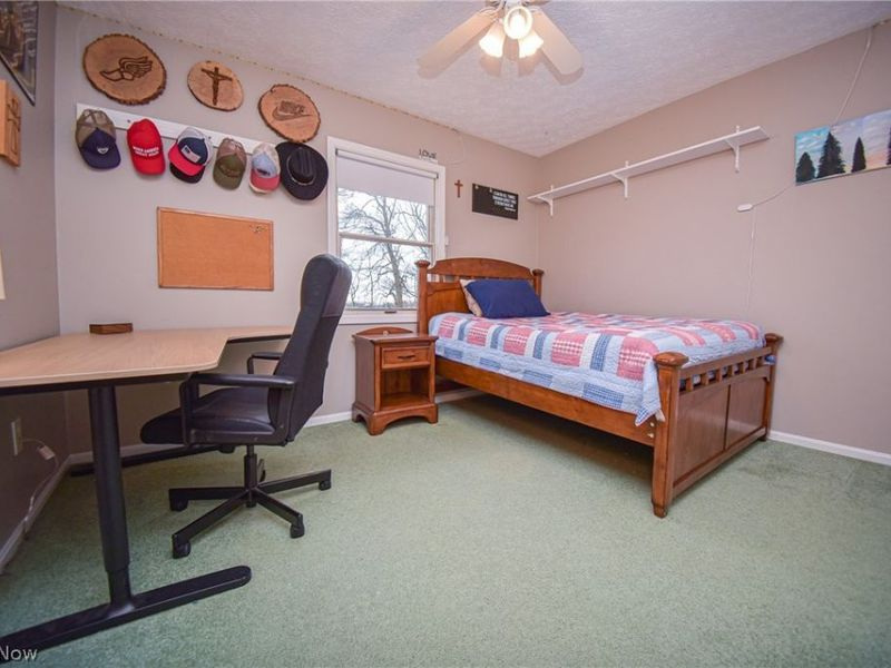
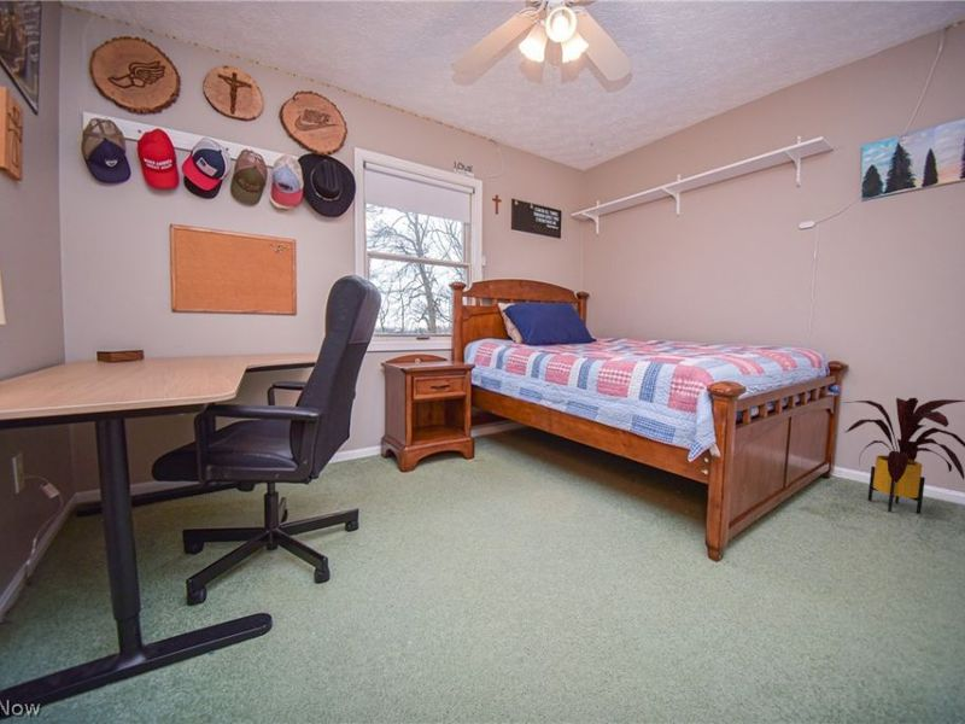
+ house plant (896, 449)
